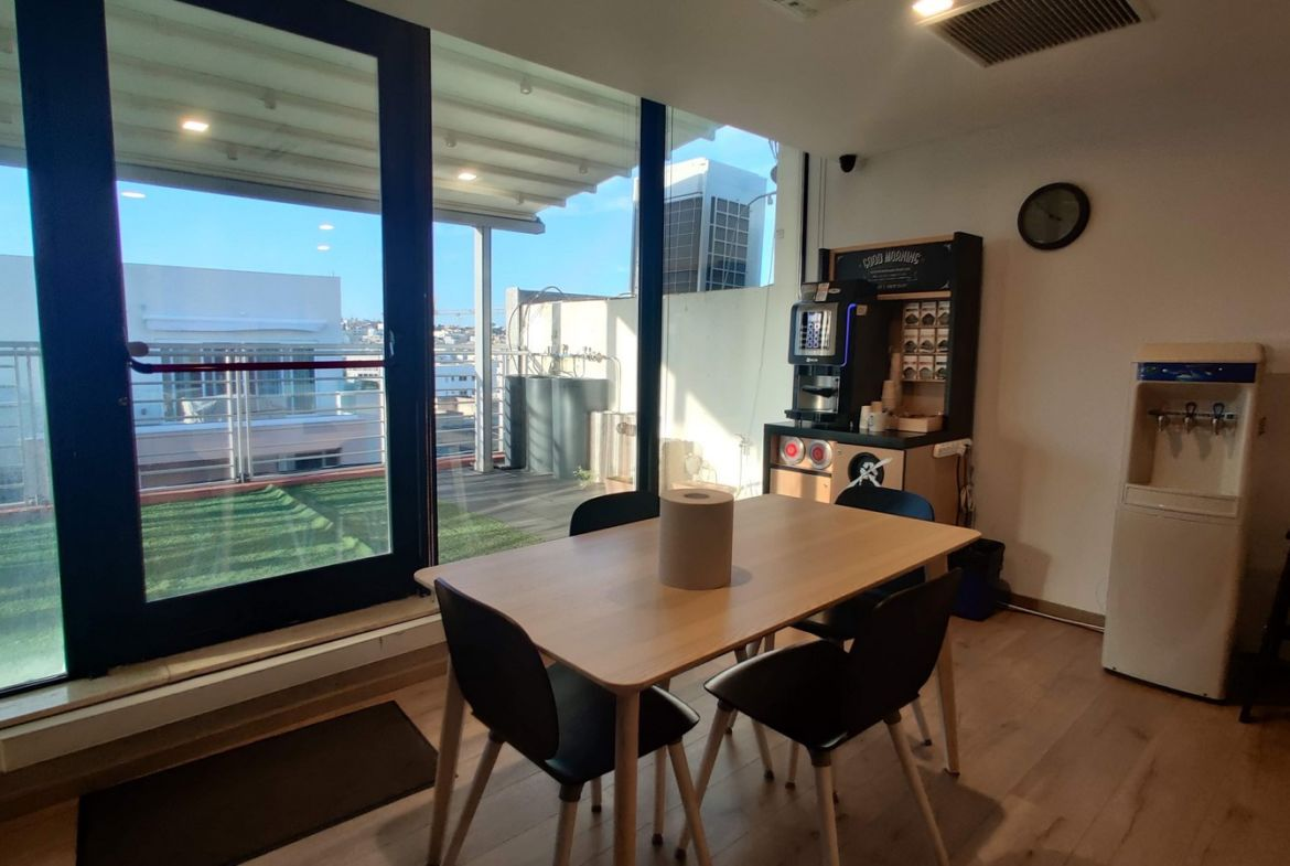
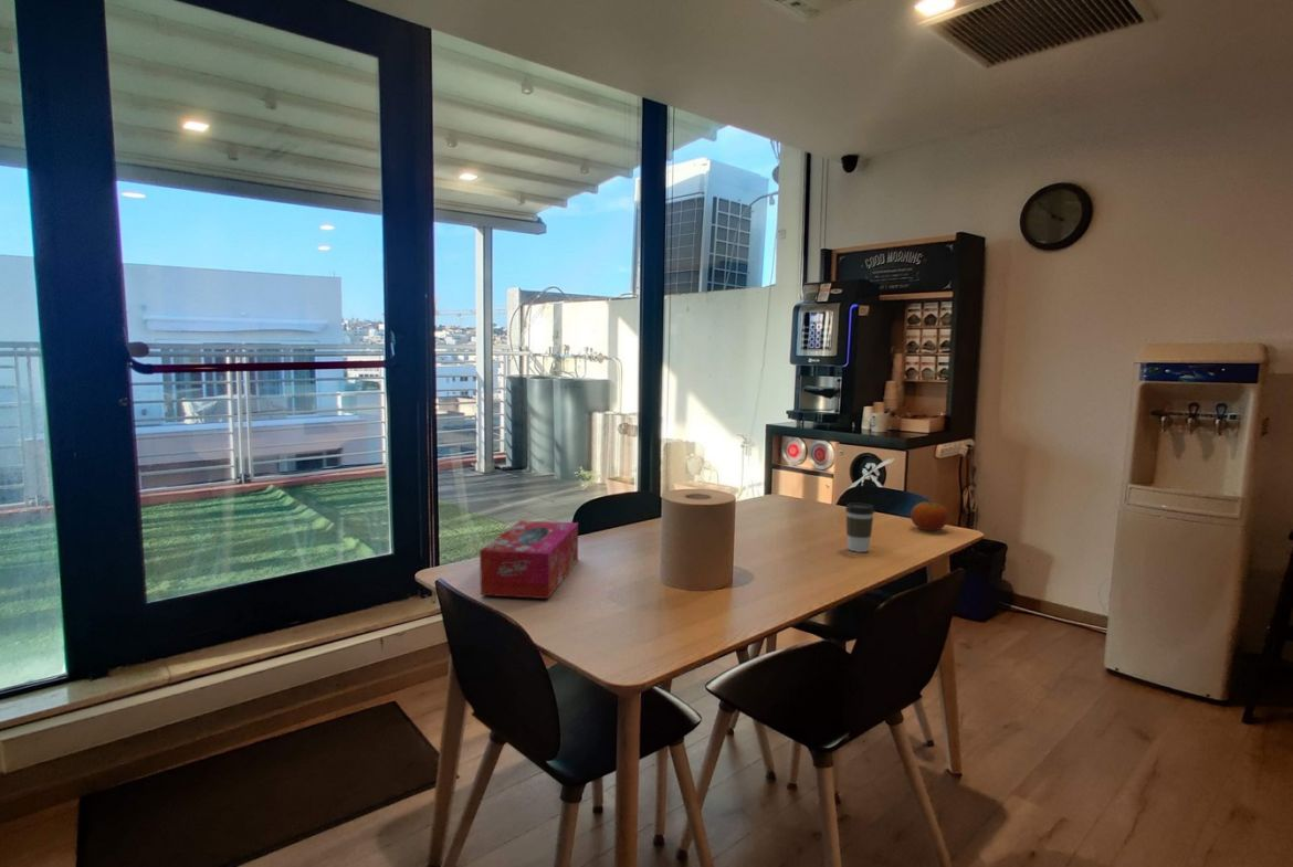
+ tissue box (533, 556)
+ fruit (929, 516)
+ coffee cup (859, 527)
